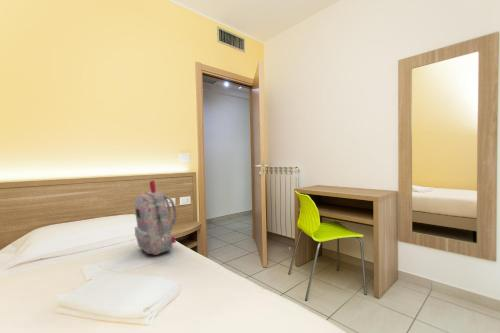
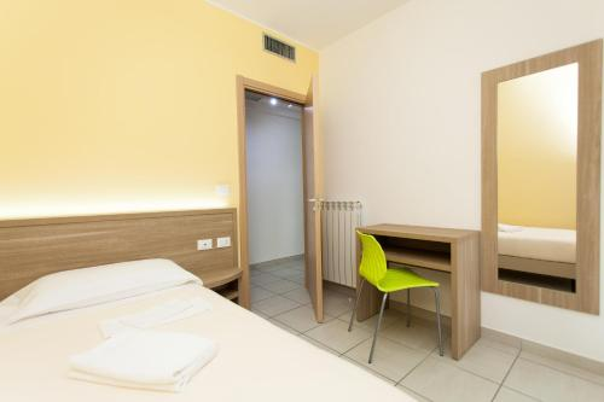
- backpack (156, 215)
